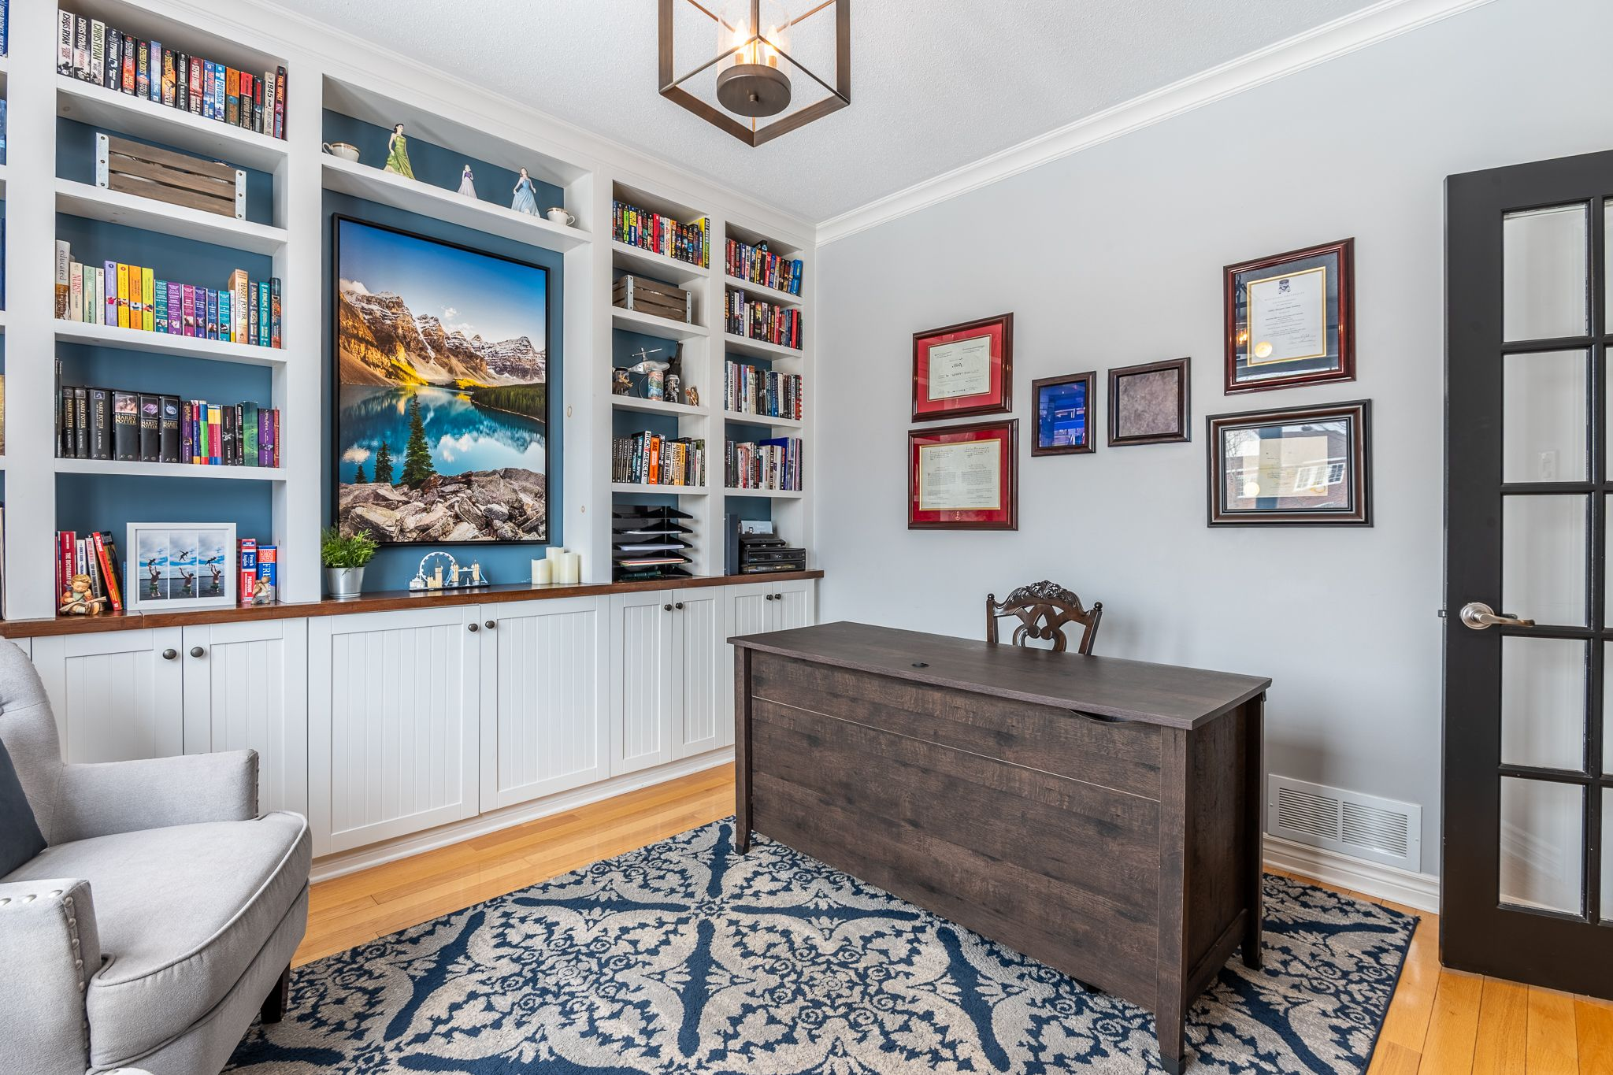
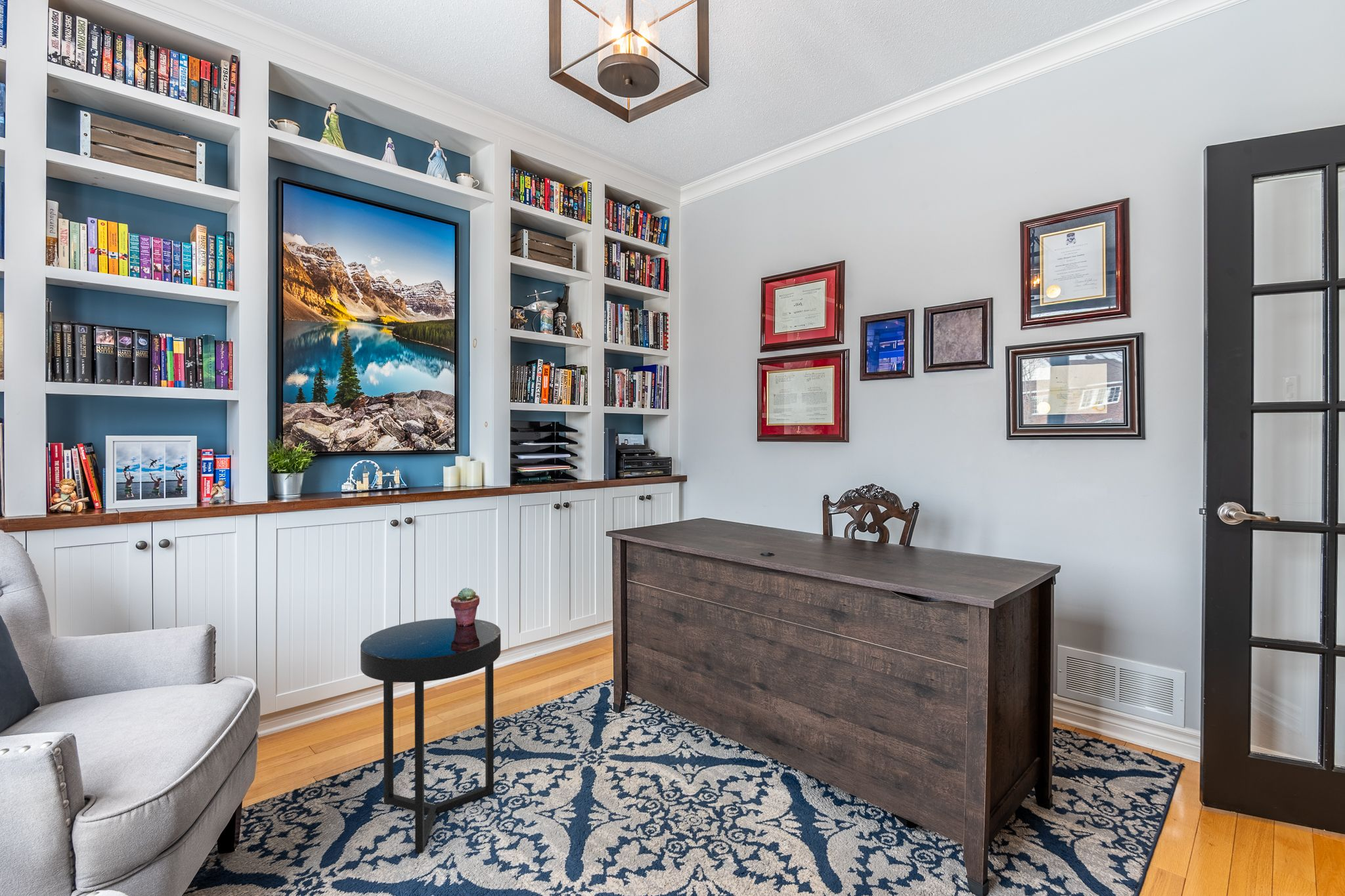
+ potted succulent (465, 605)
+ side table (424, 725)
